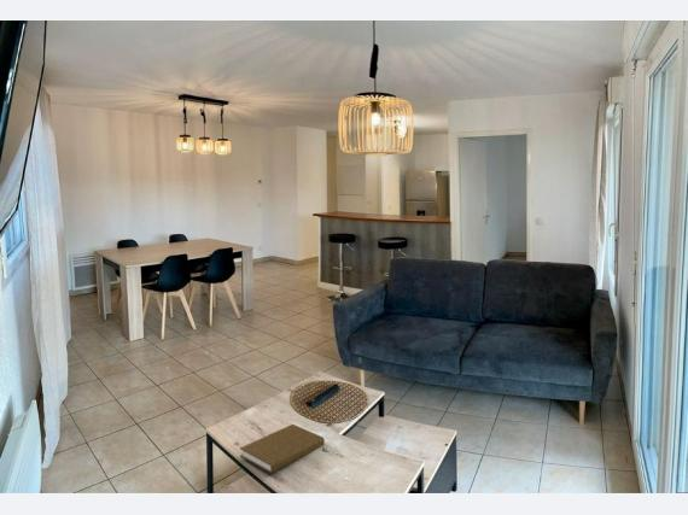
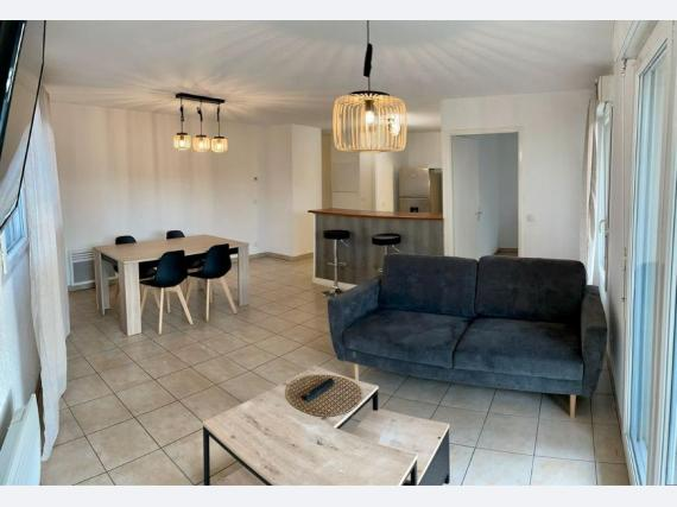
- book (282, 446)
